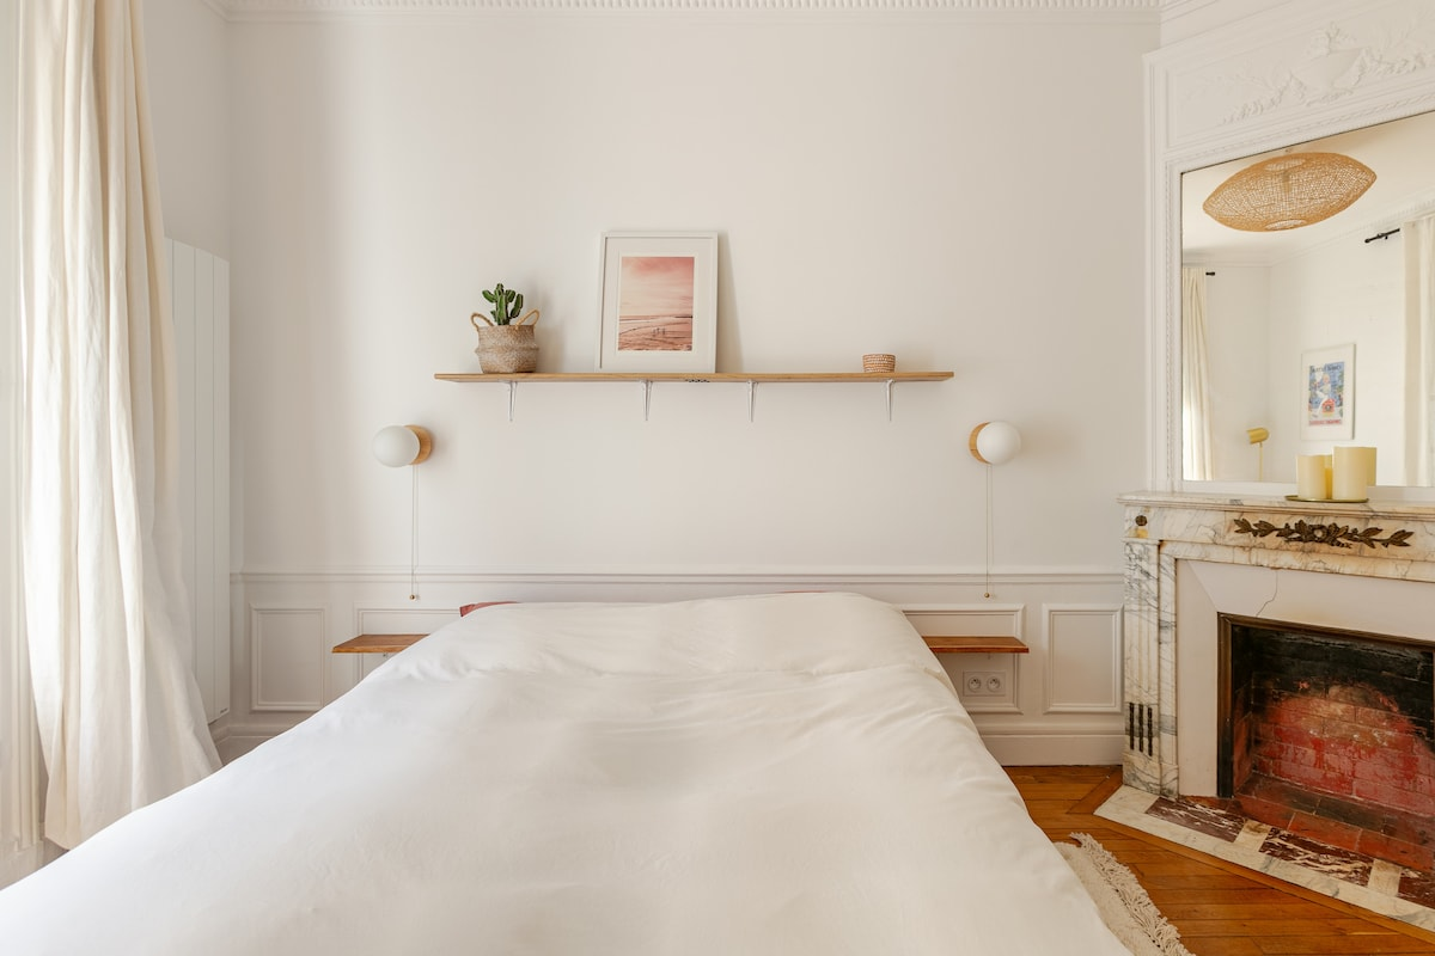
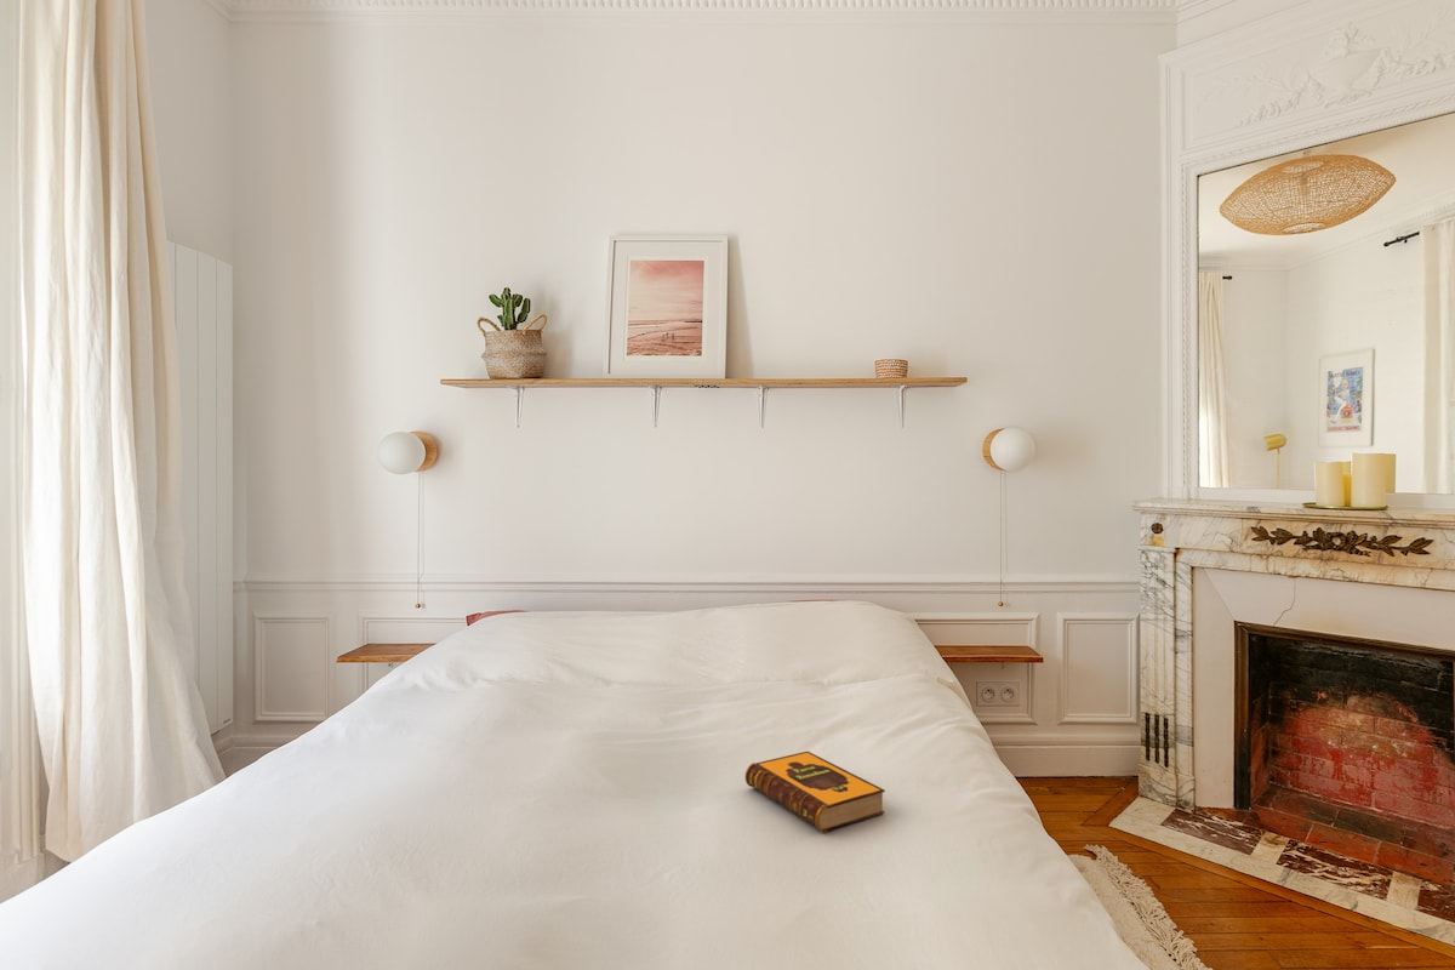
+ hardback book (811, 788)
